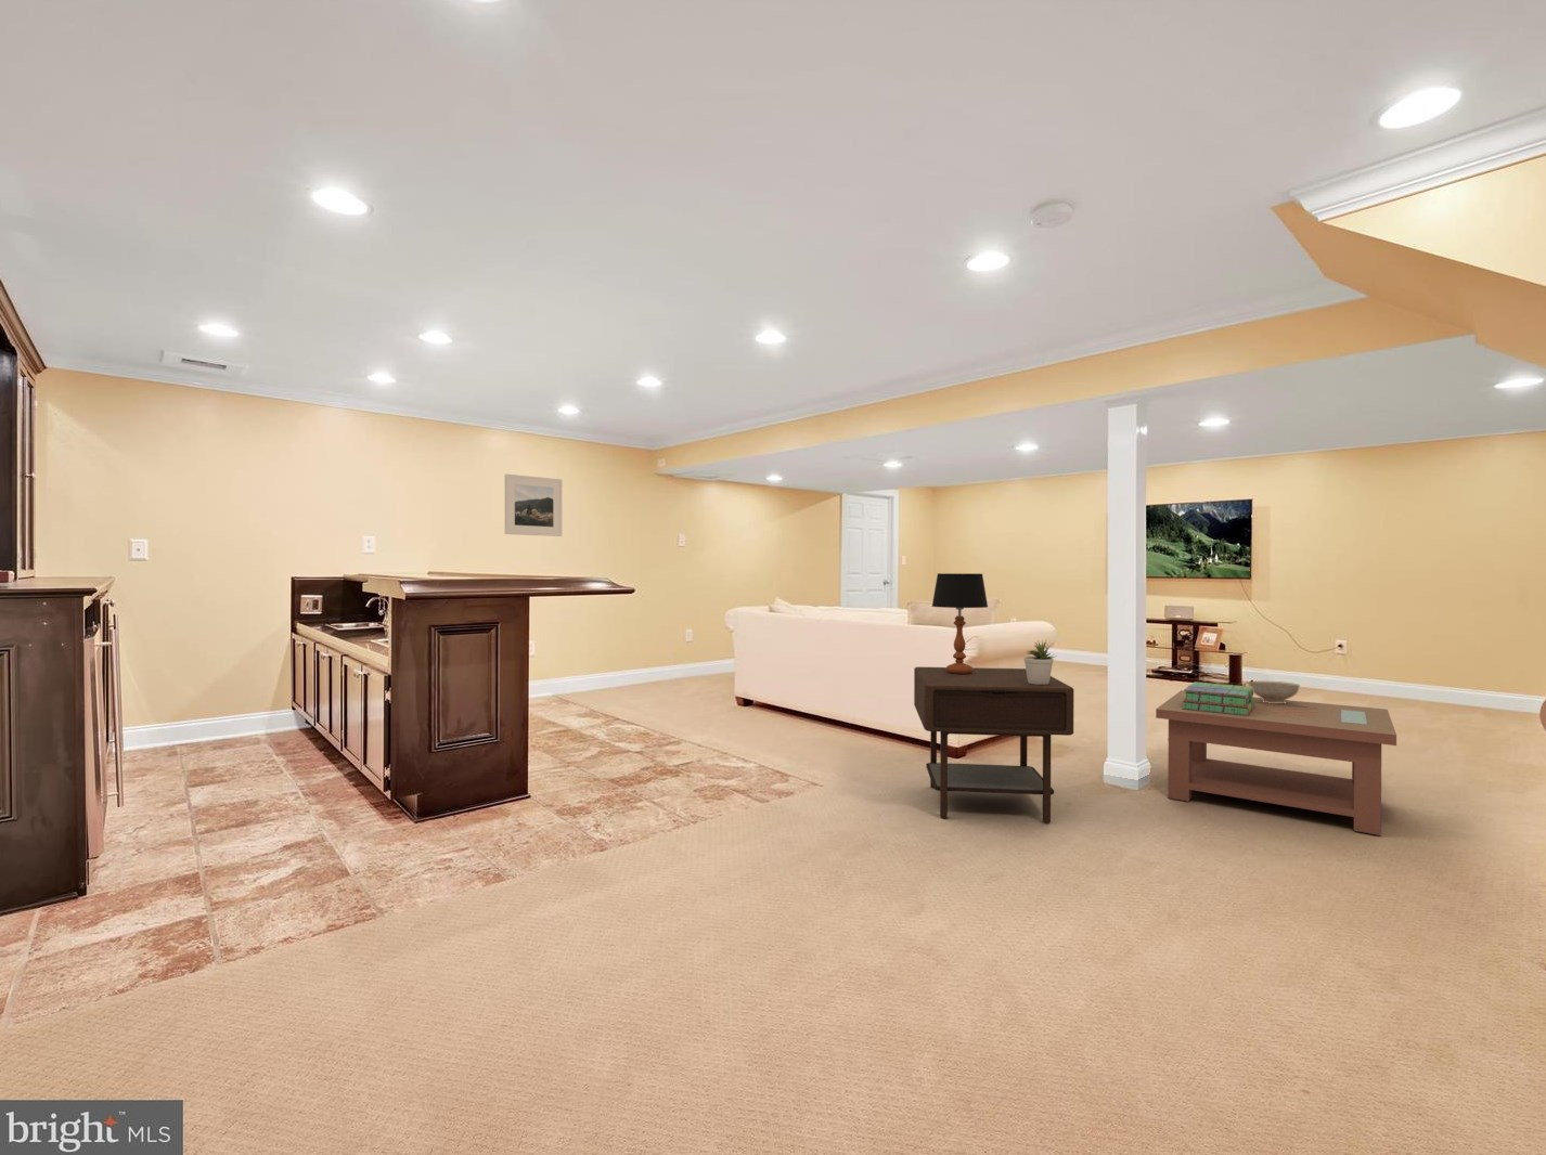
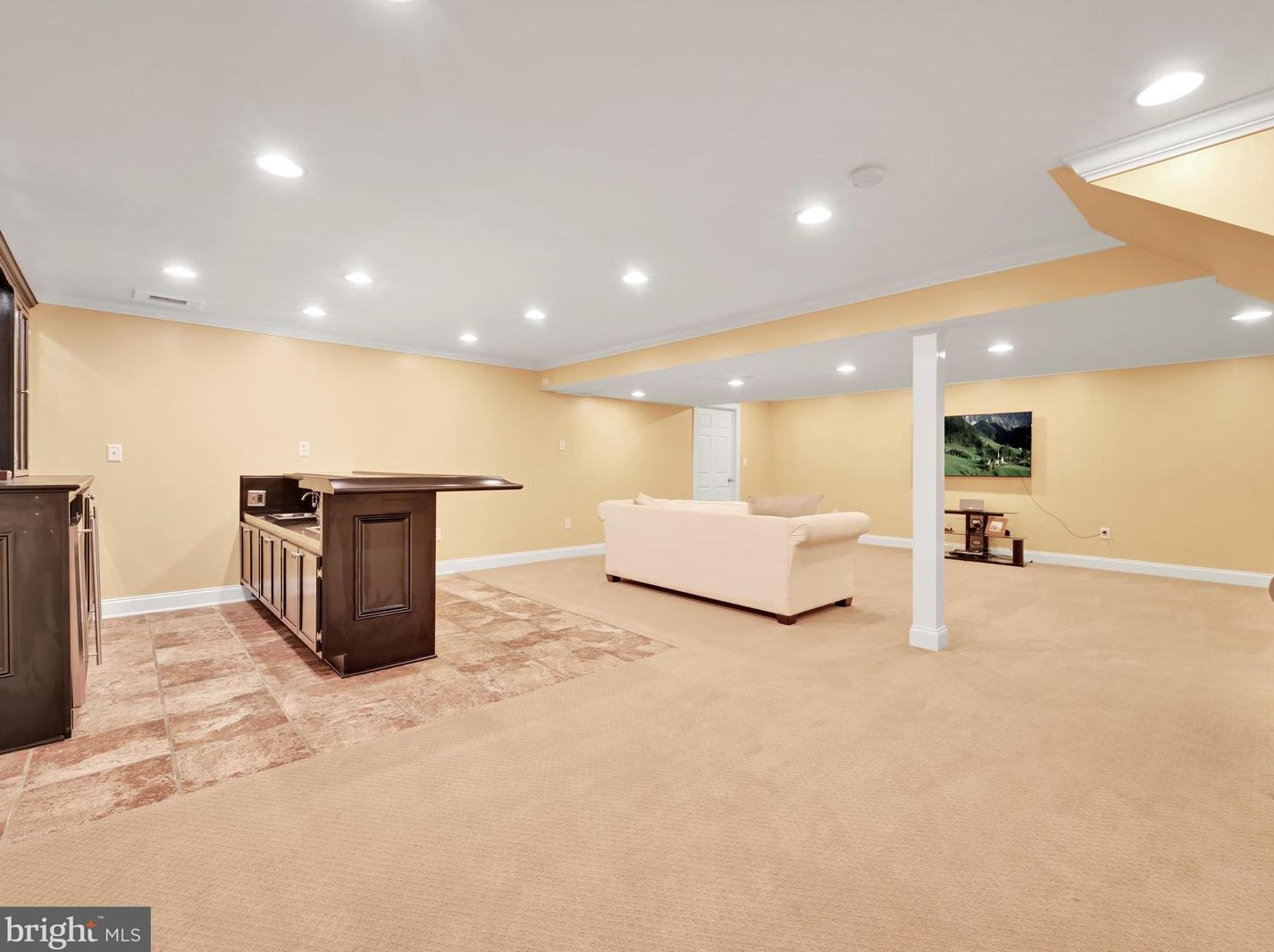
- coffee table (1271, 751)
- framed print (534, 506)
- decorative bowl (1273, 692)
- stack of books (1218, 696)
- side table (985, 734)
- potted plant (1040, 661)
- table lamp (960, 622)
